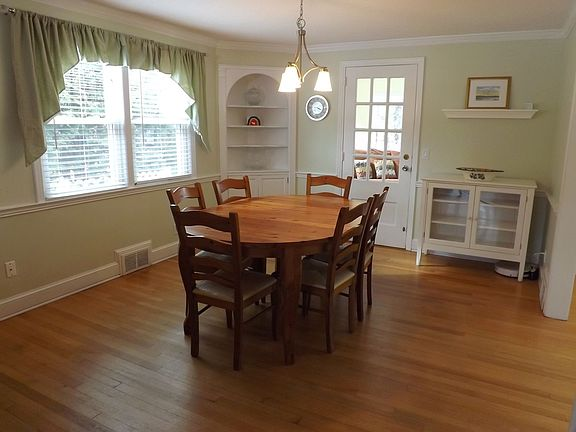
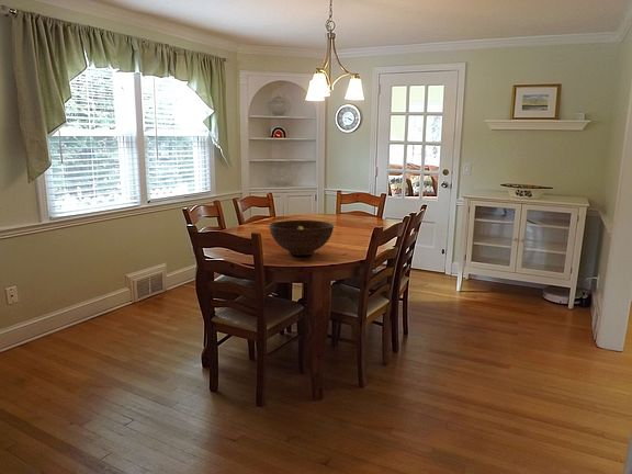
+ fruit bowl (301, 238)
